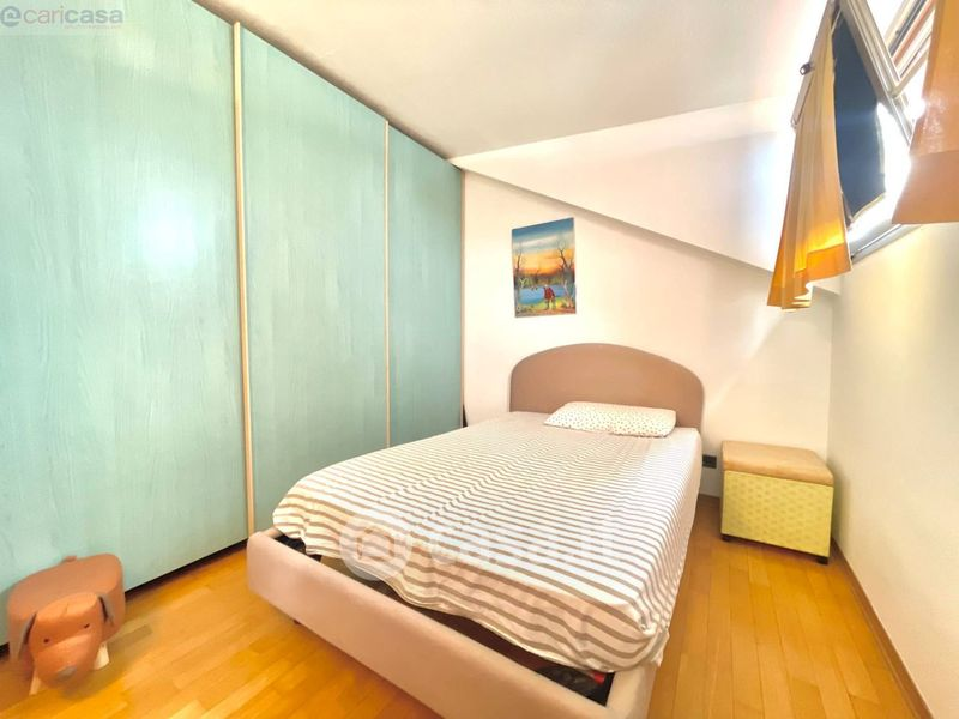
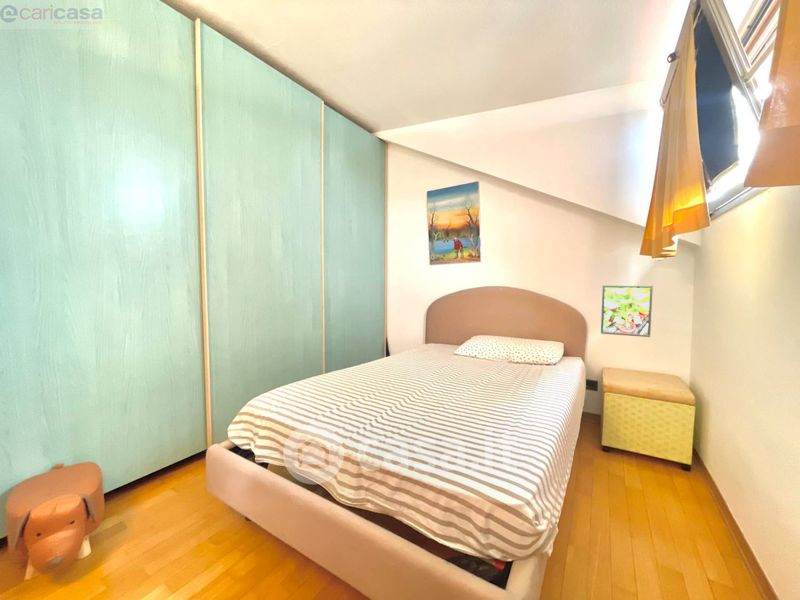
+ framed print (625, 310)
